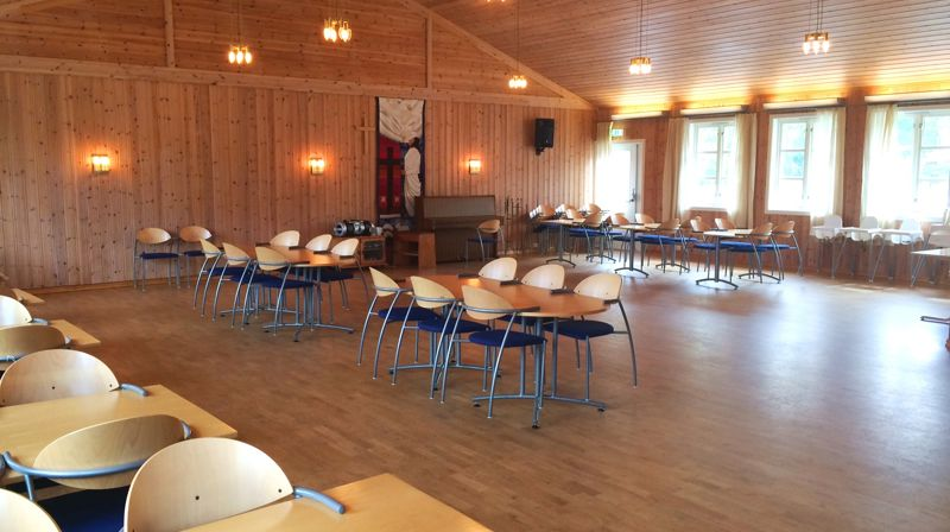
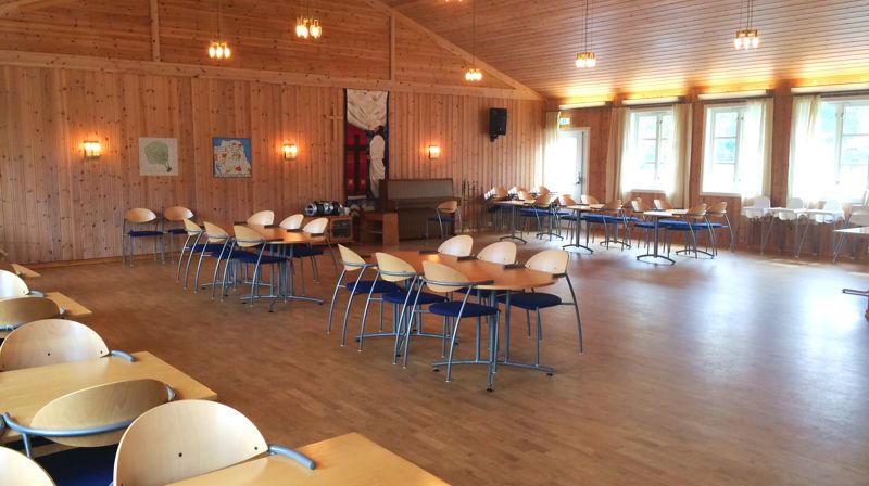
+ wall art (159, 156)
+ wall art (231, 157)
